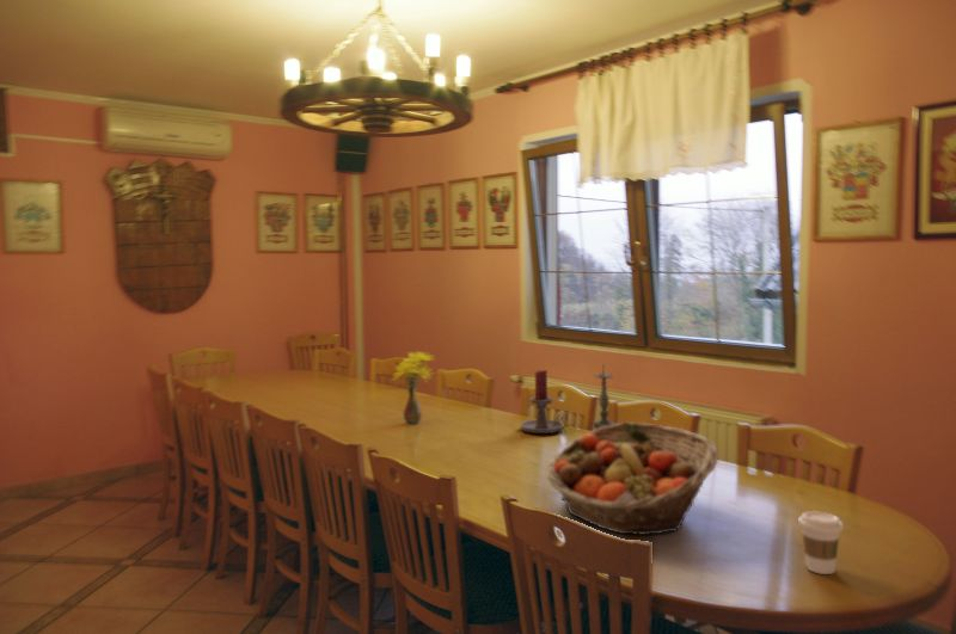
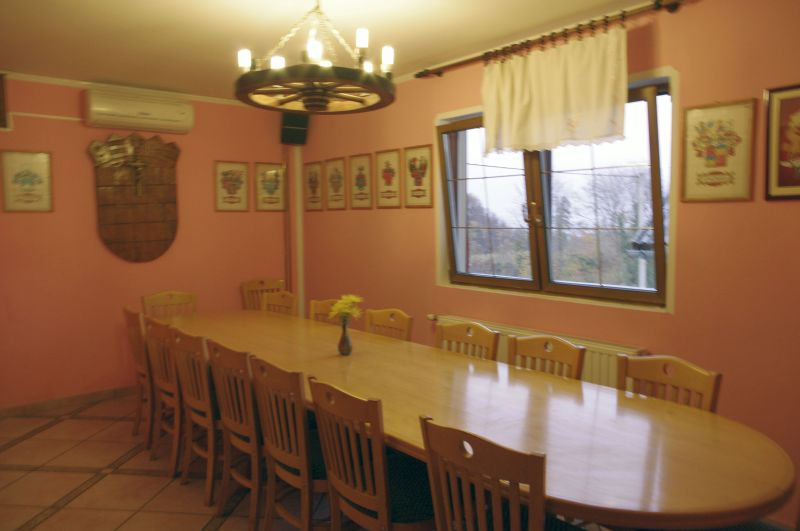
- fruit basket (629, 474)
- coffee cup (820, 542)
- candle holder (605, 410)
- candle holder (546, 399)
